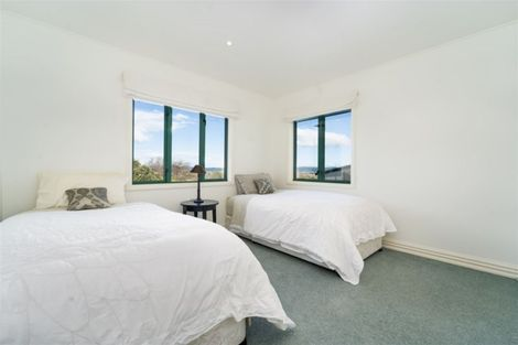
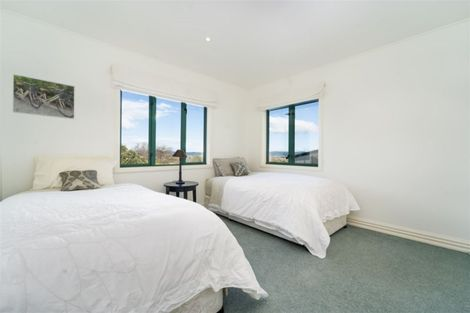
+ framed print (46, 98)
